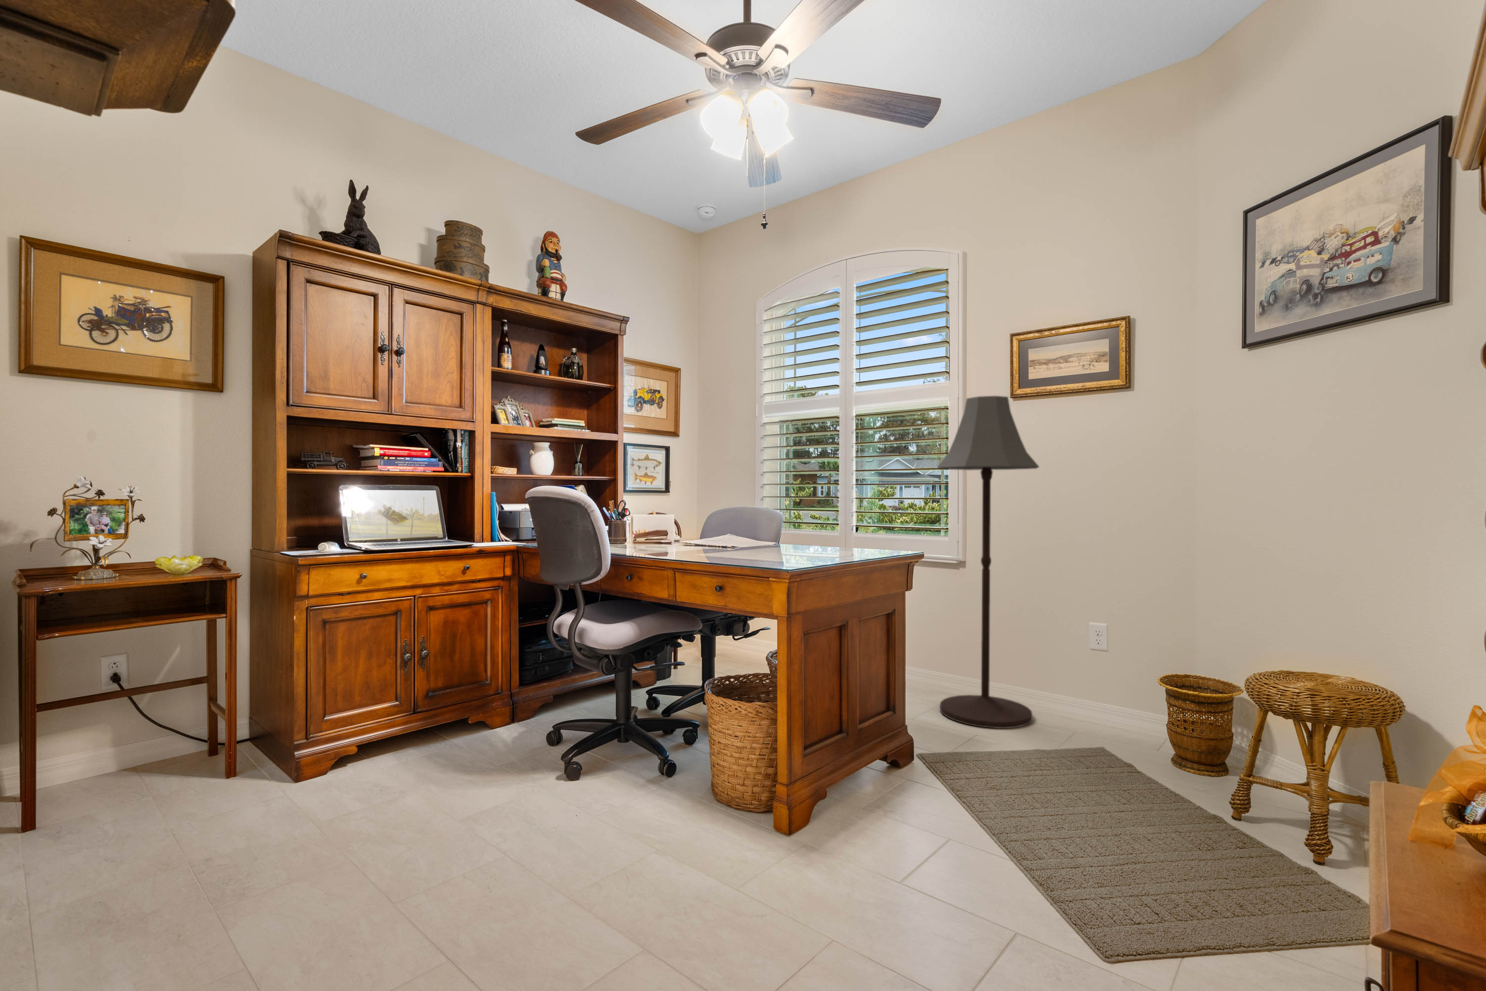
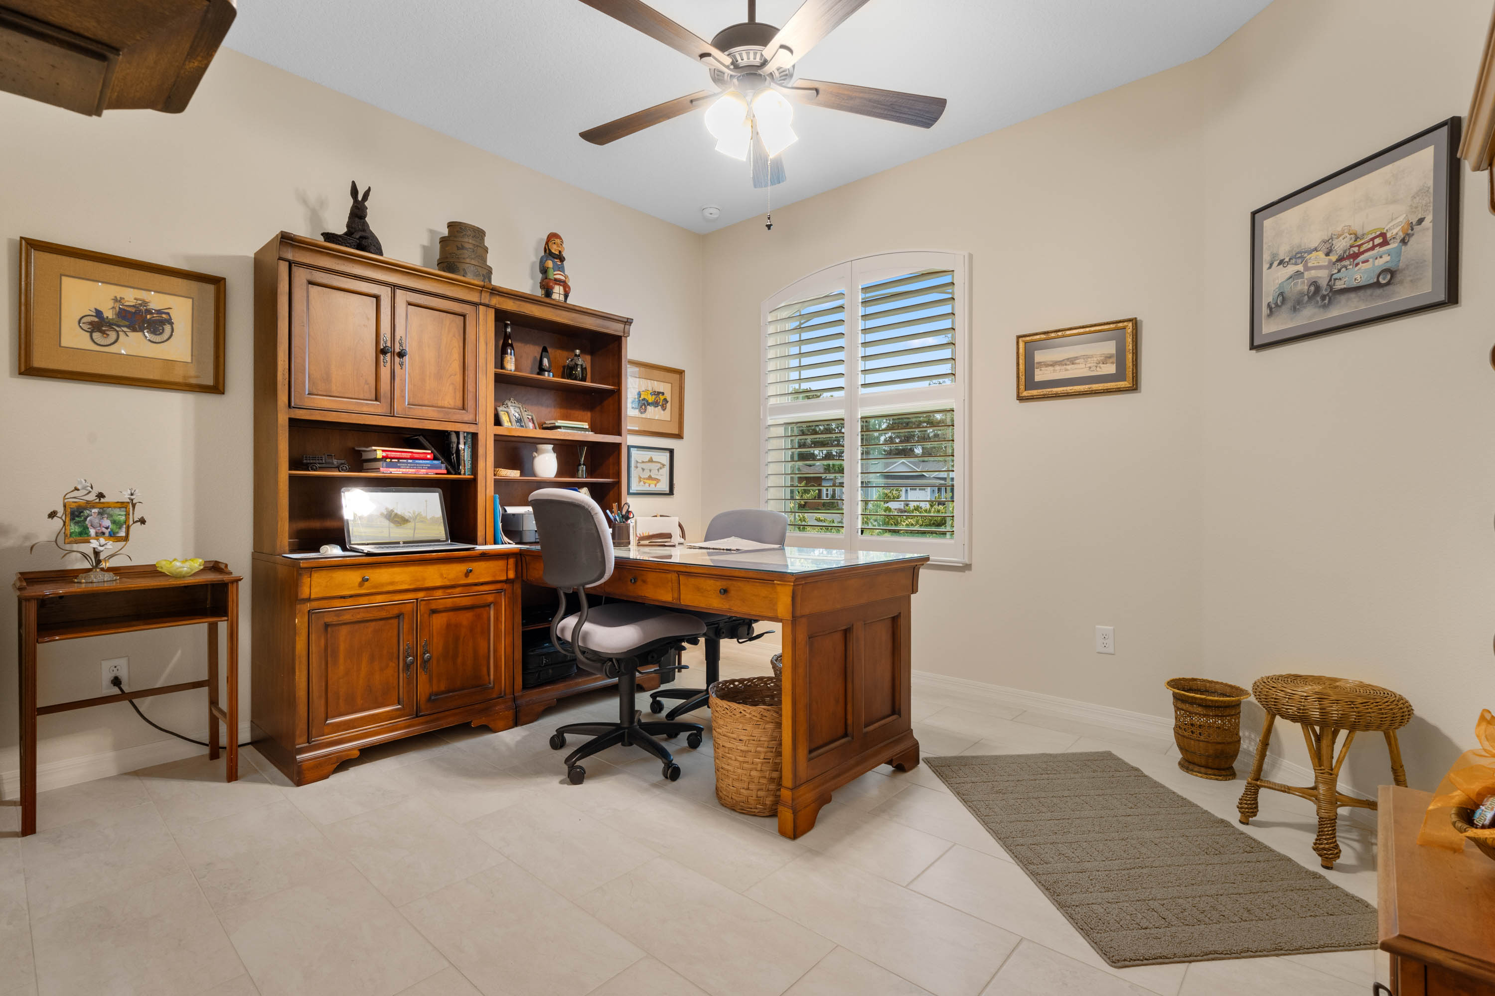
- floor lamp (986, 556)
